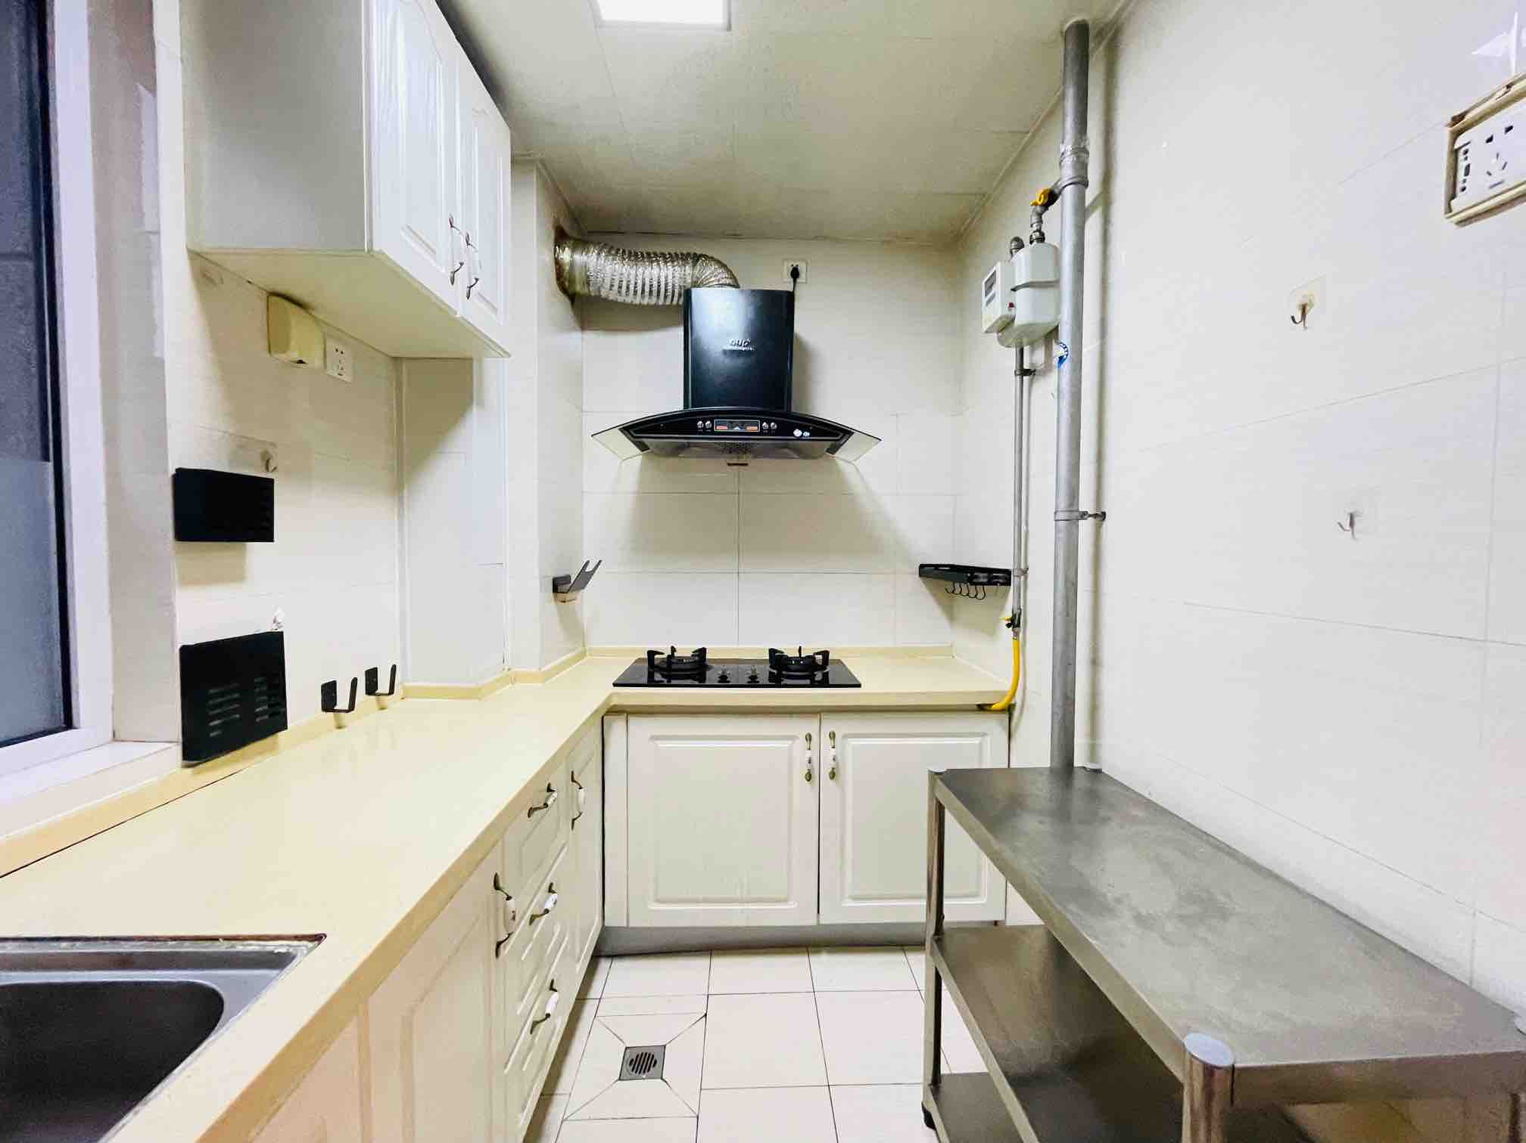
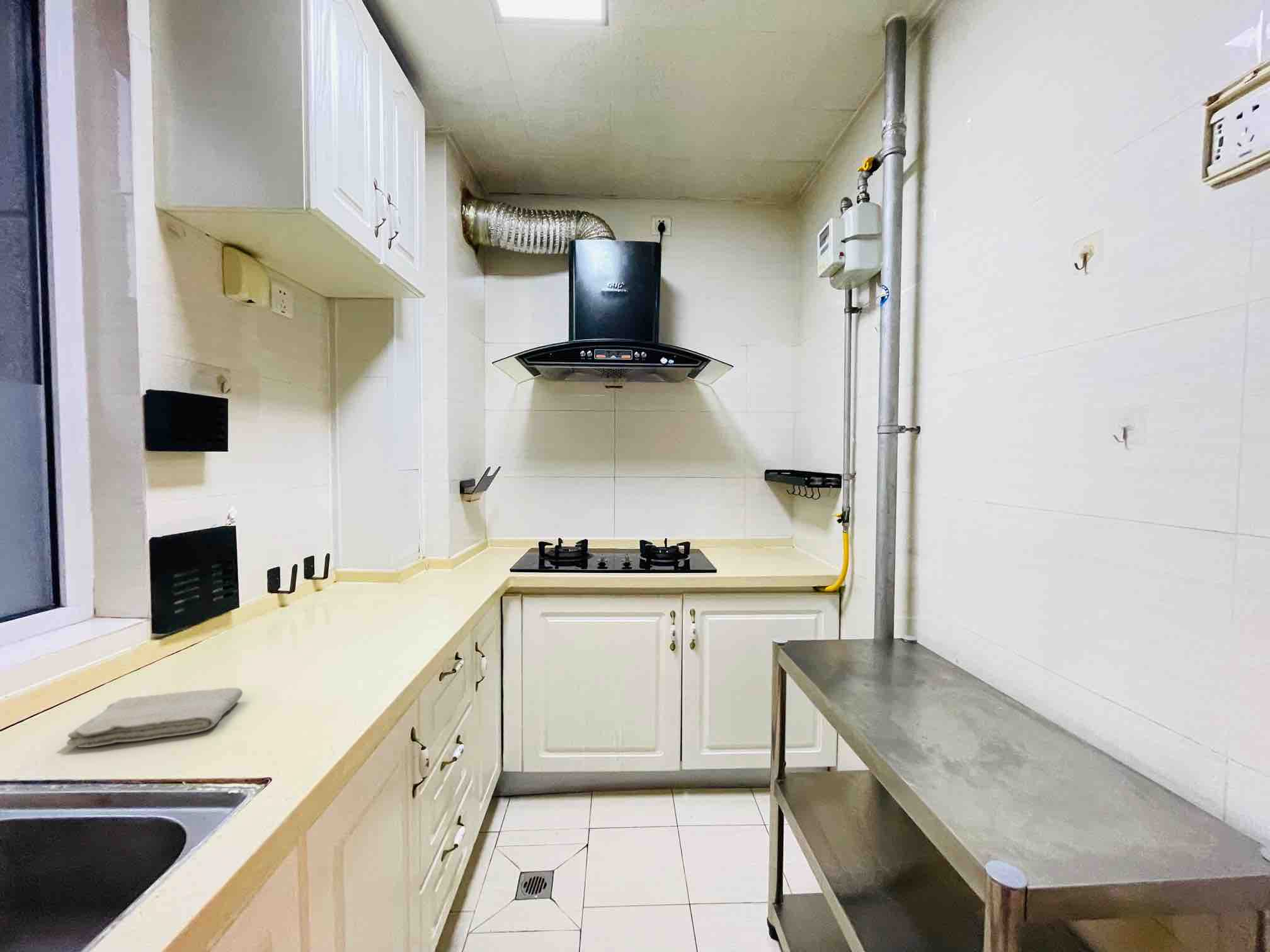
+ washcloth (163, 713)
